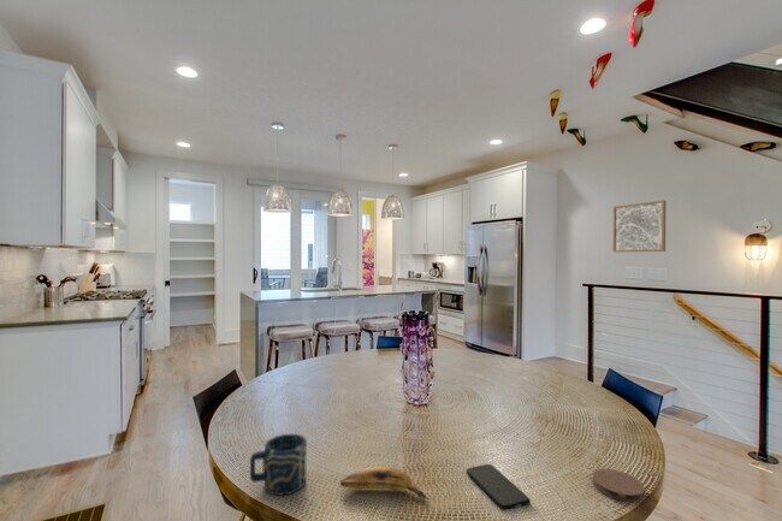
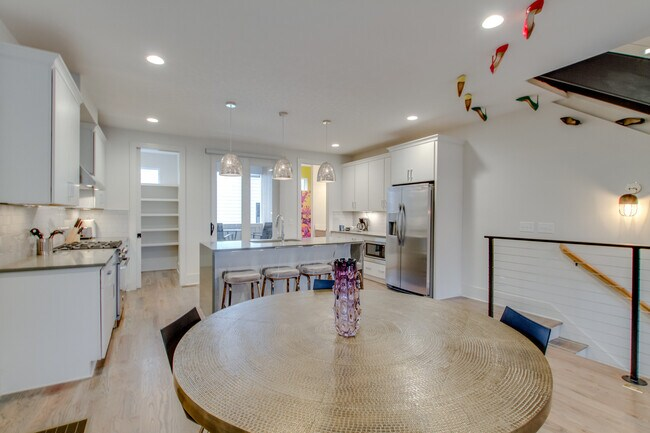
- coaster (617, 484)
- smartphone (496, 485)
- banana (384, 480)
- cup (278, 463)
- wall art (638, 227)
